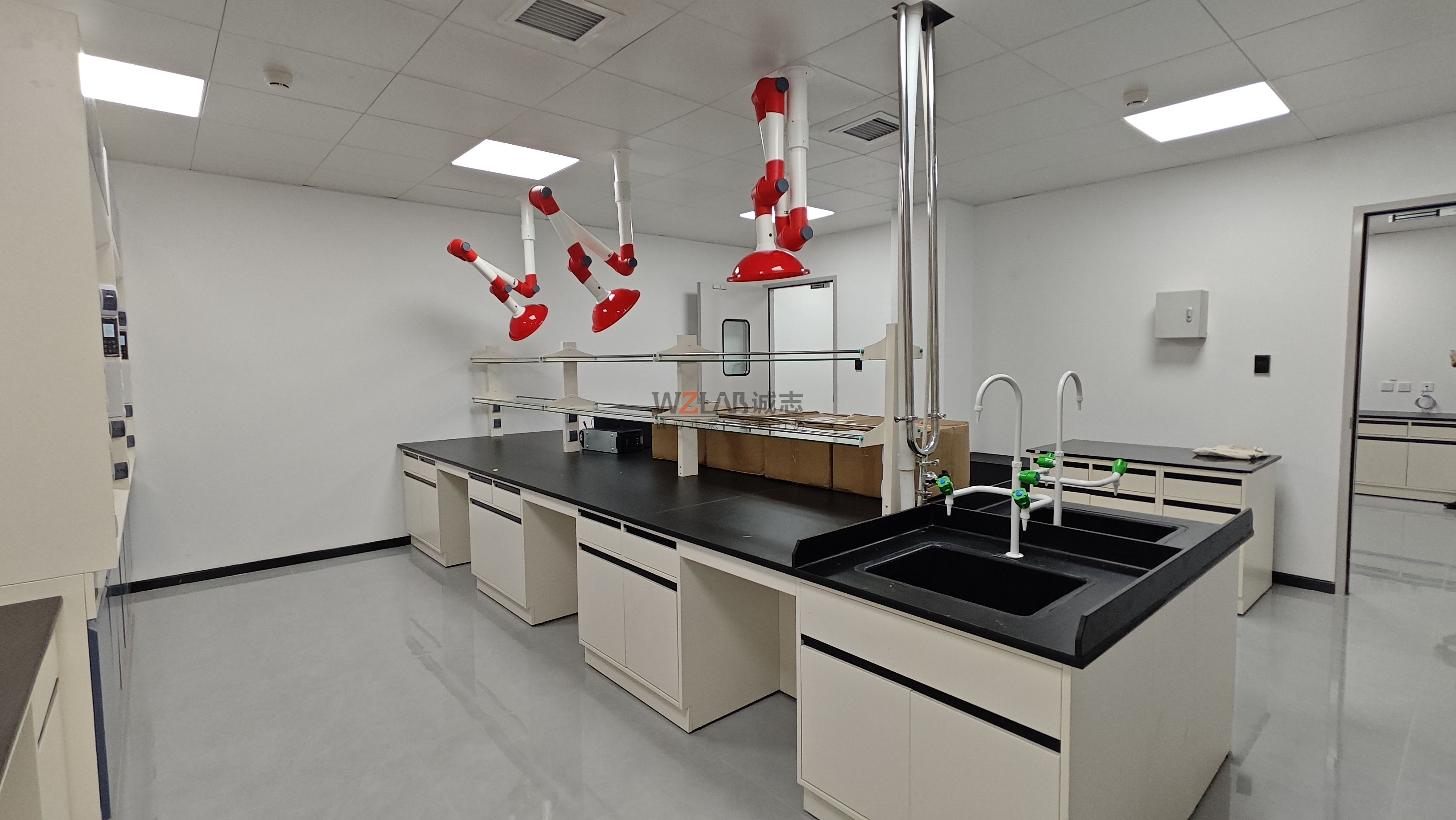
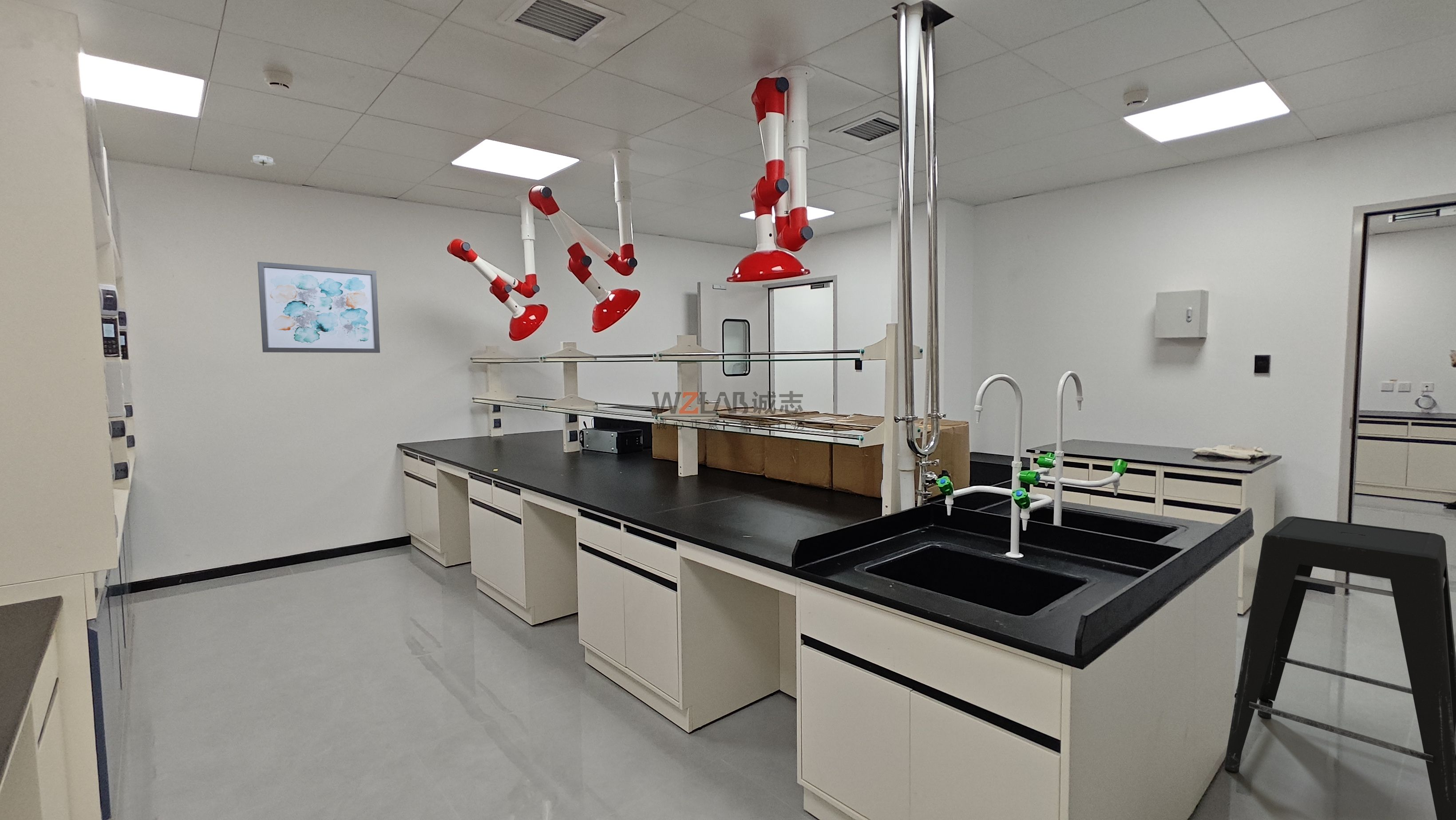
+ wall art (322, 310)
+ smoke detector (262, 160)
+ stool (1342, 671)
